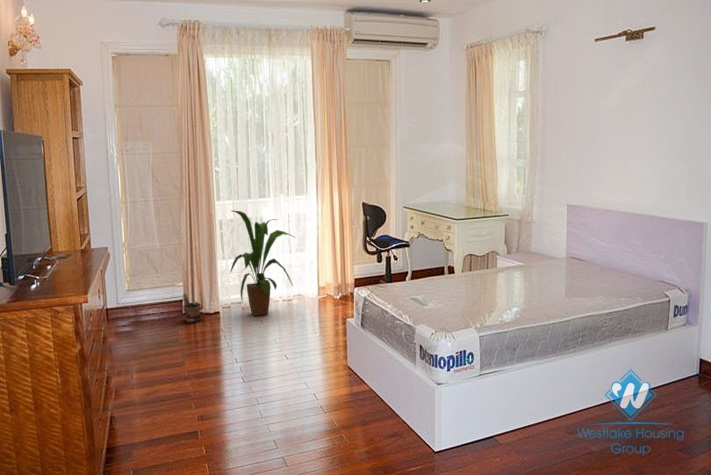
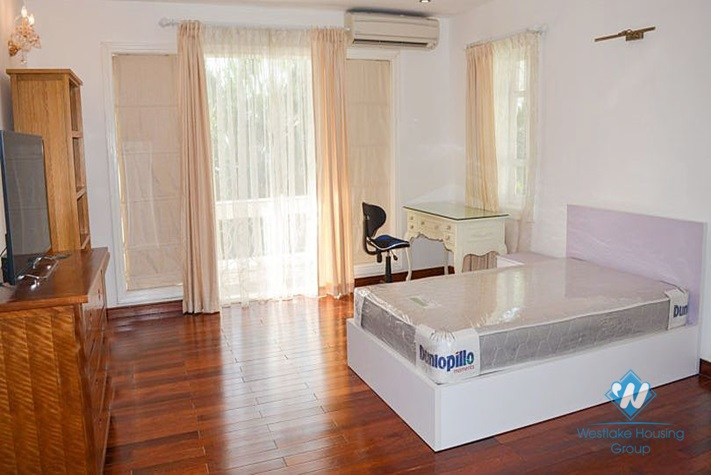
- potted plant (192, 306)
- house plant (267, 262)
